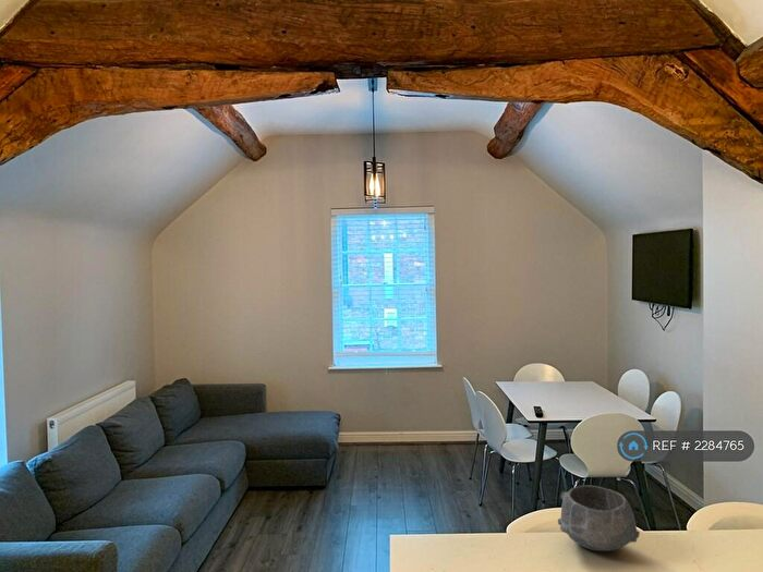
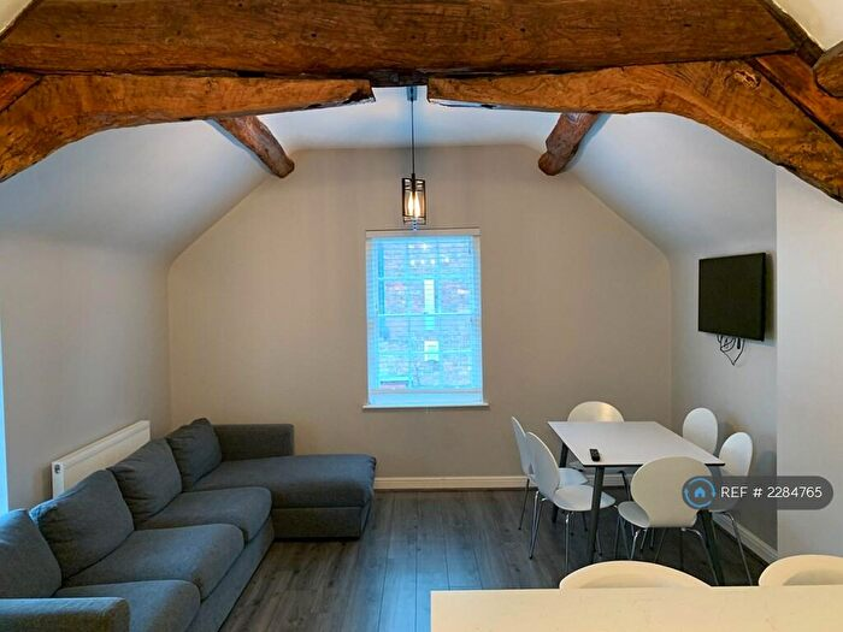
- bowl (596, 520)
